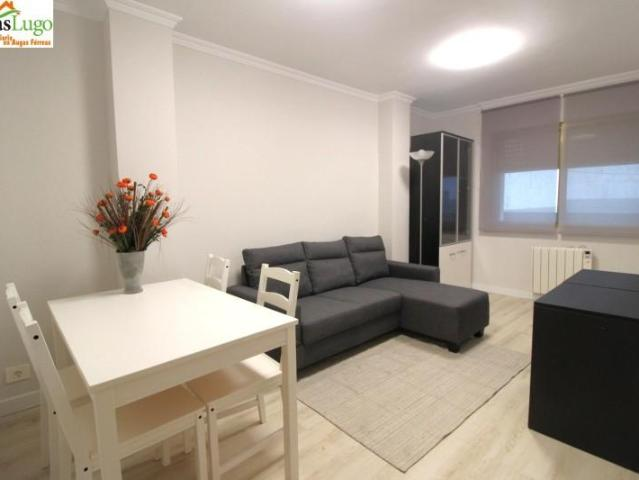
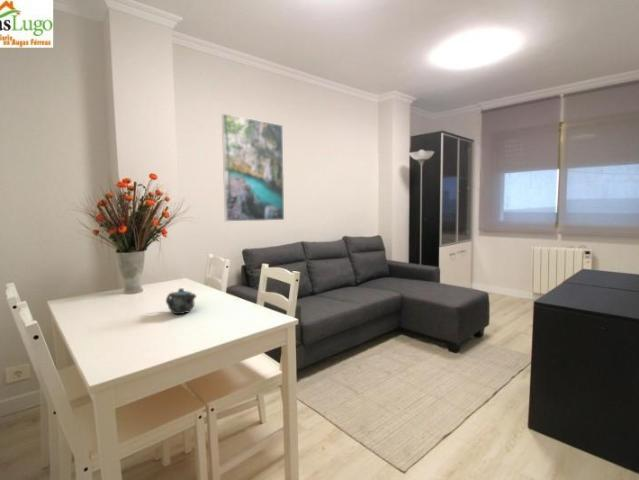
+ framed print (255, 170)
+ chinaware (181, 300)
